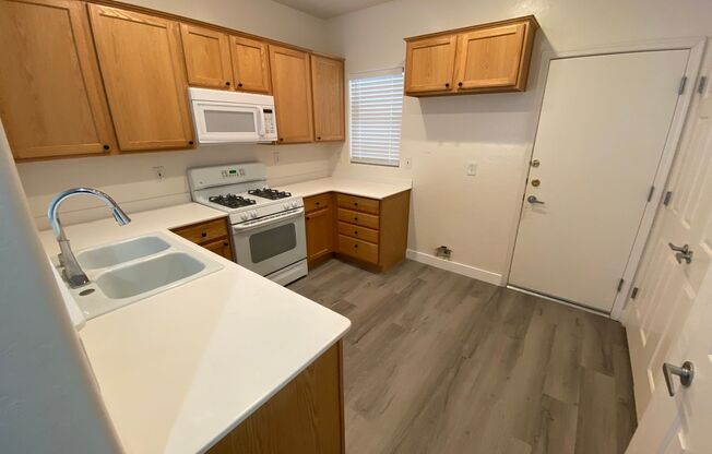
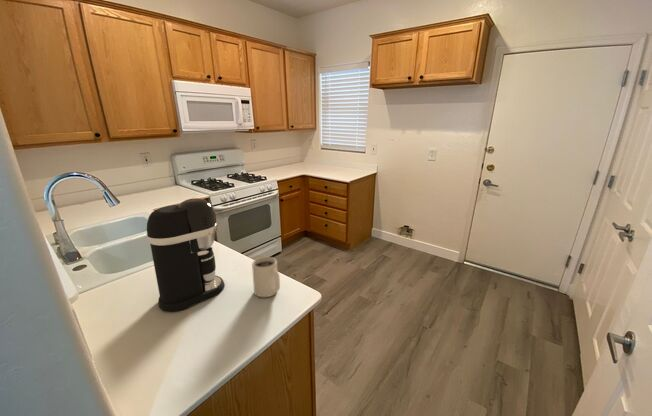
+ mug (267, 277)
+ coffee maker (187, 250)
